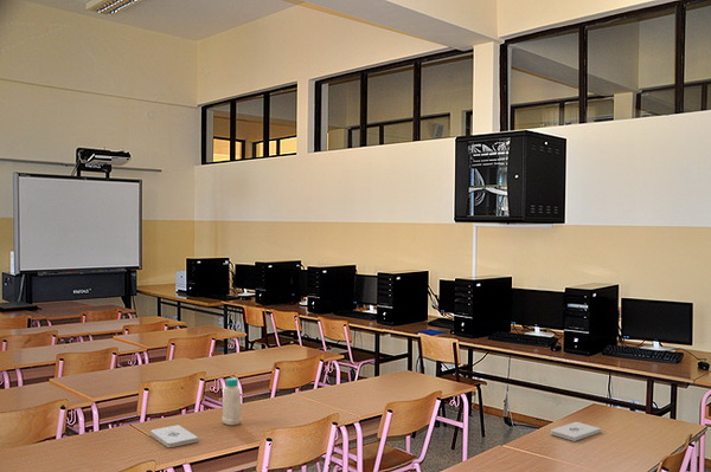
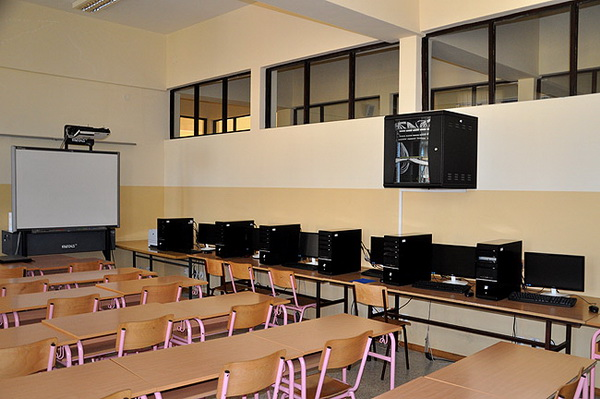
- bottle (231, 400)
- notepad (173, 435)
- notepad (575, 431)
